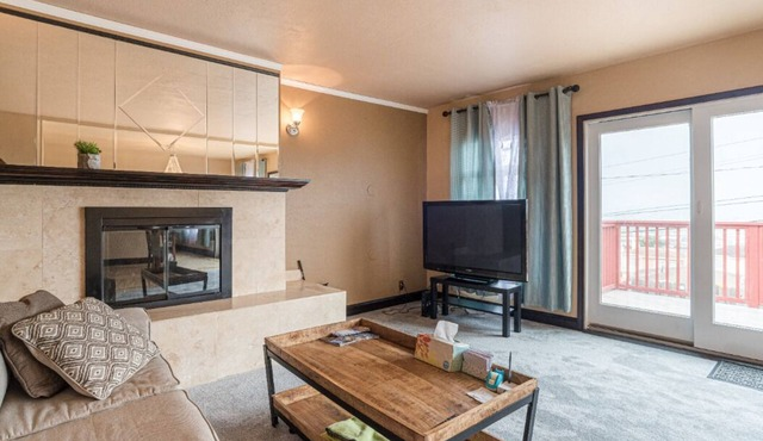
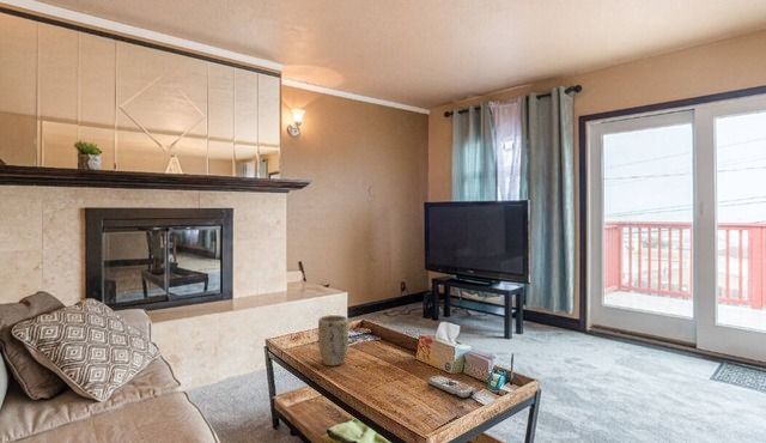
+ plant pot (333, 340)
+ remote control (450, 386)
